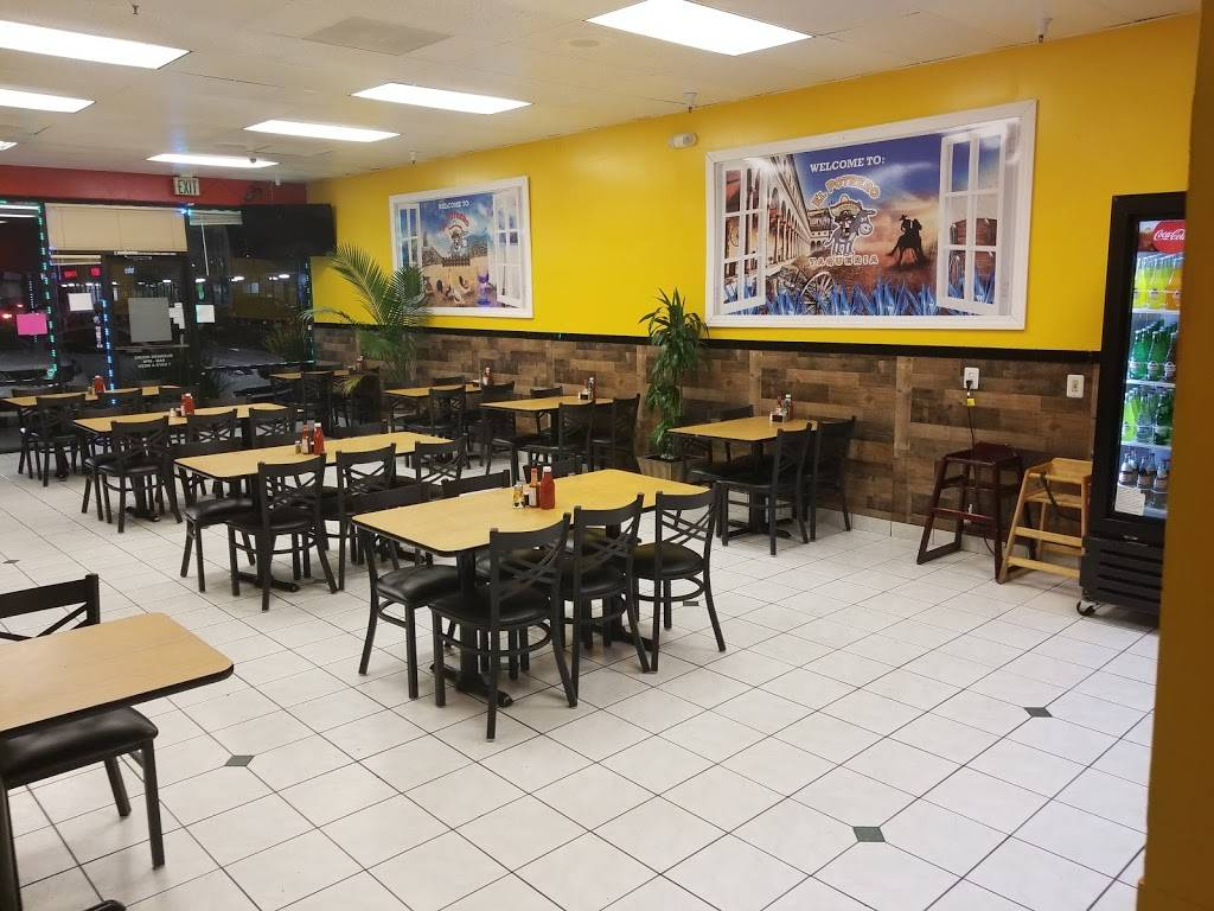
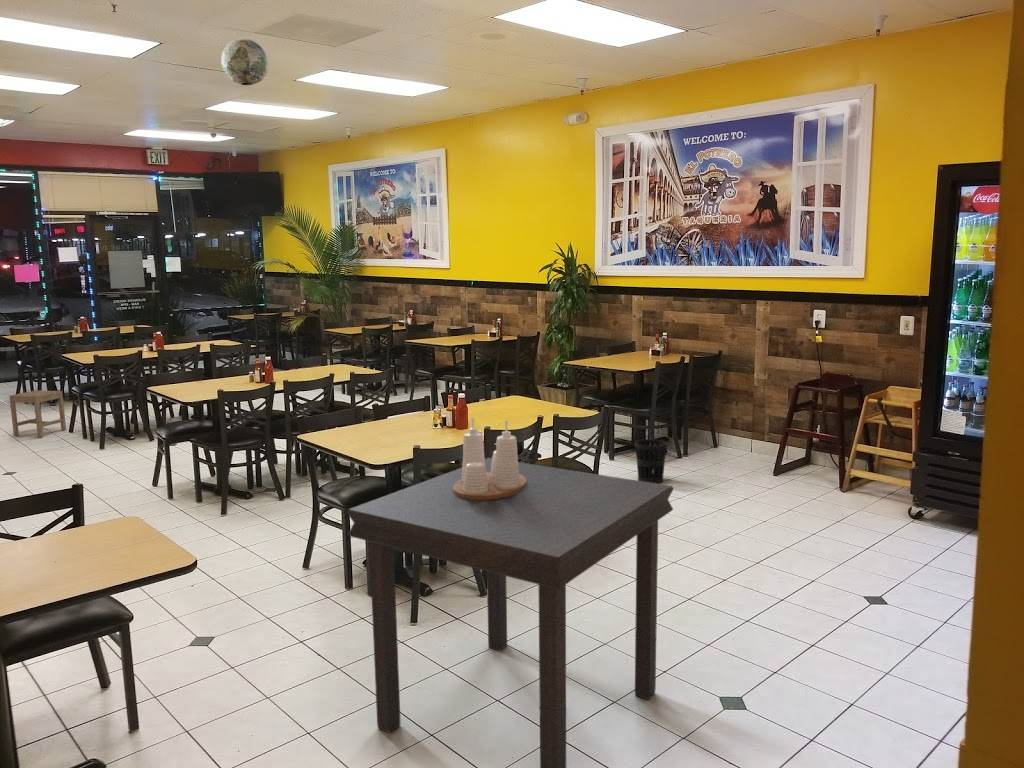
+ paper lantern (245, 62)
+ stool (38, 413)
+ dining table (506, 605)
+ condiment set (493, 452)
+ wastebasket (650, 461)
